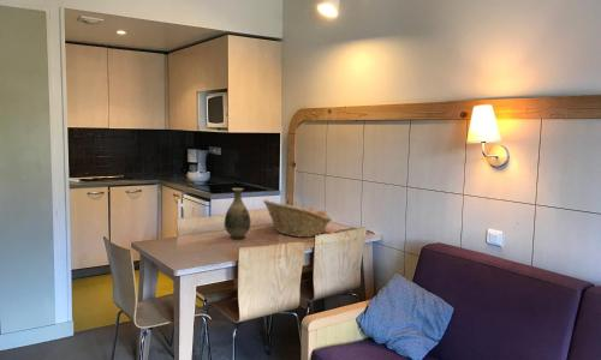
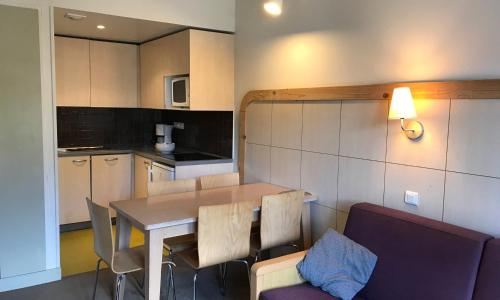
- vase (237, 212)
- fruit basket (296, 216)
